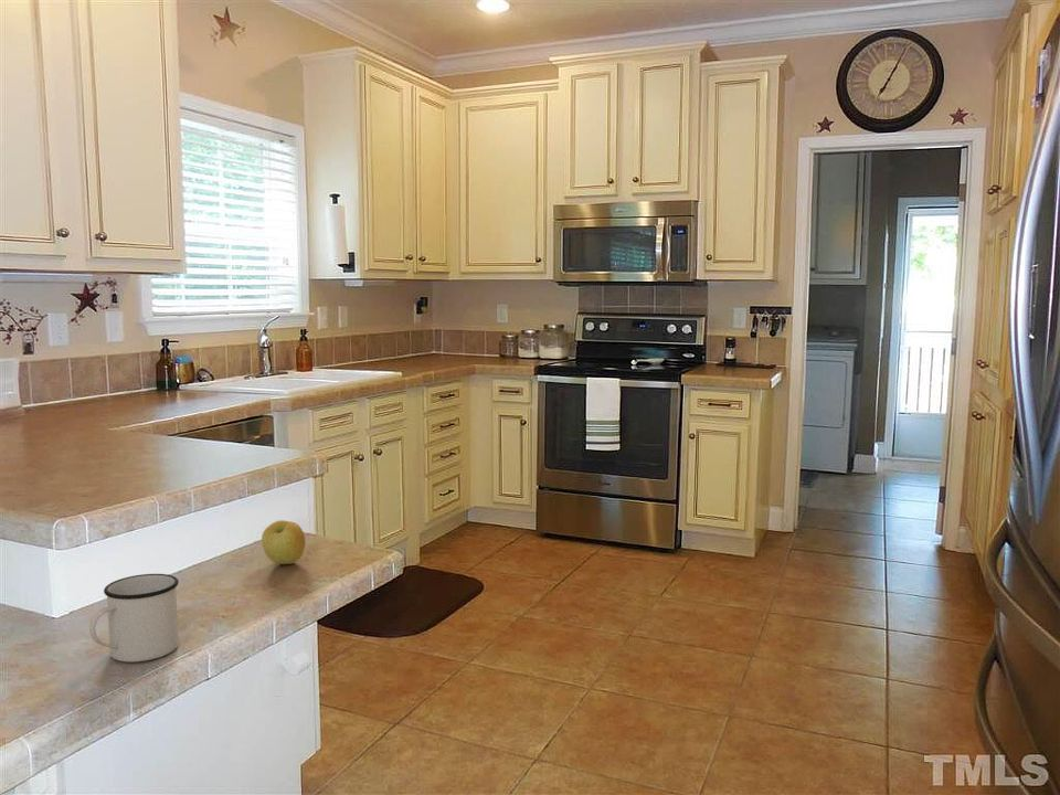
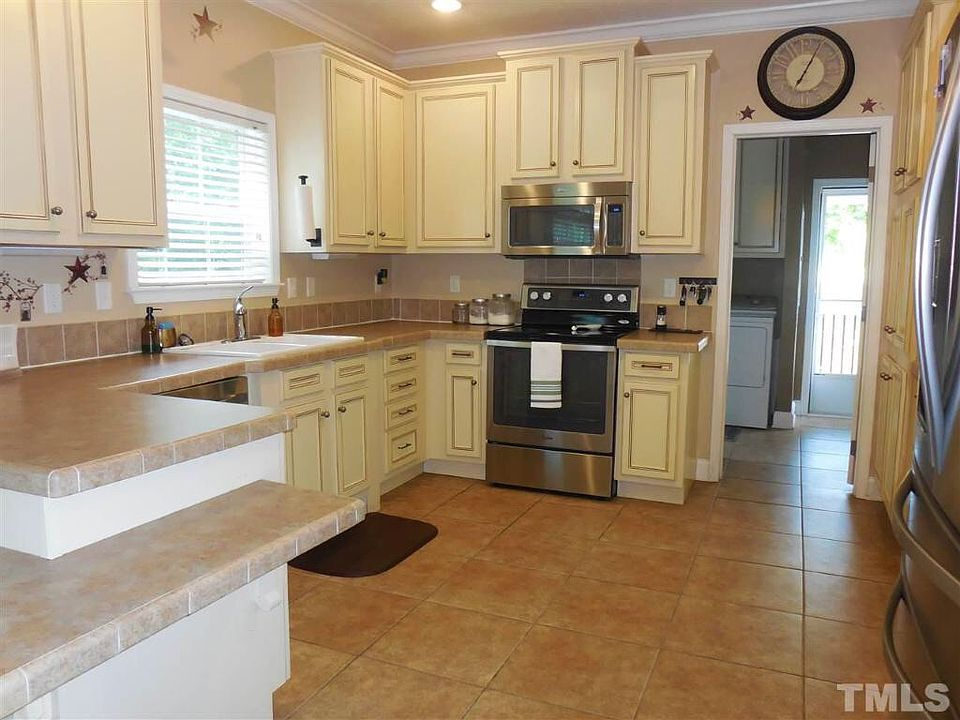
- mug (132, 621)
- apple (283, 542)
